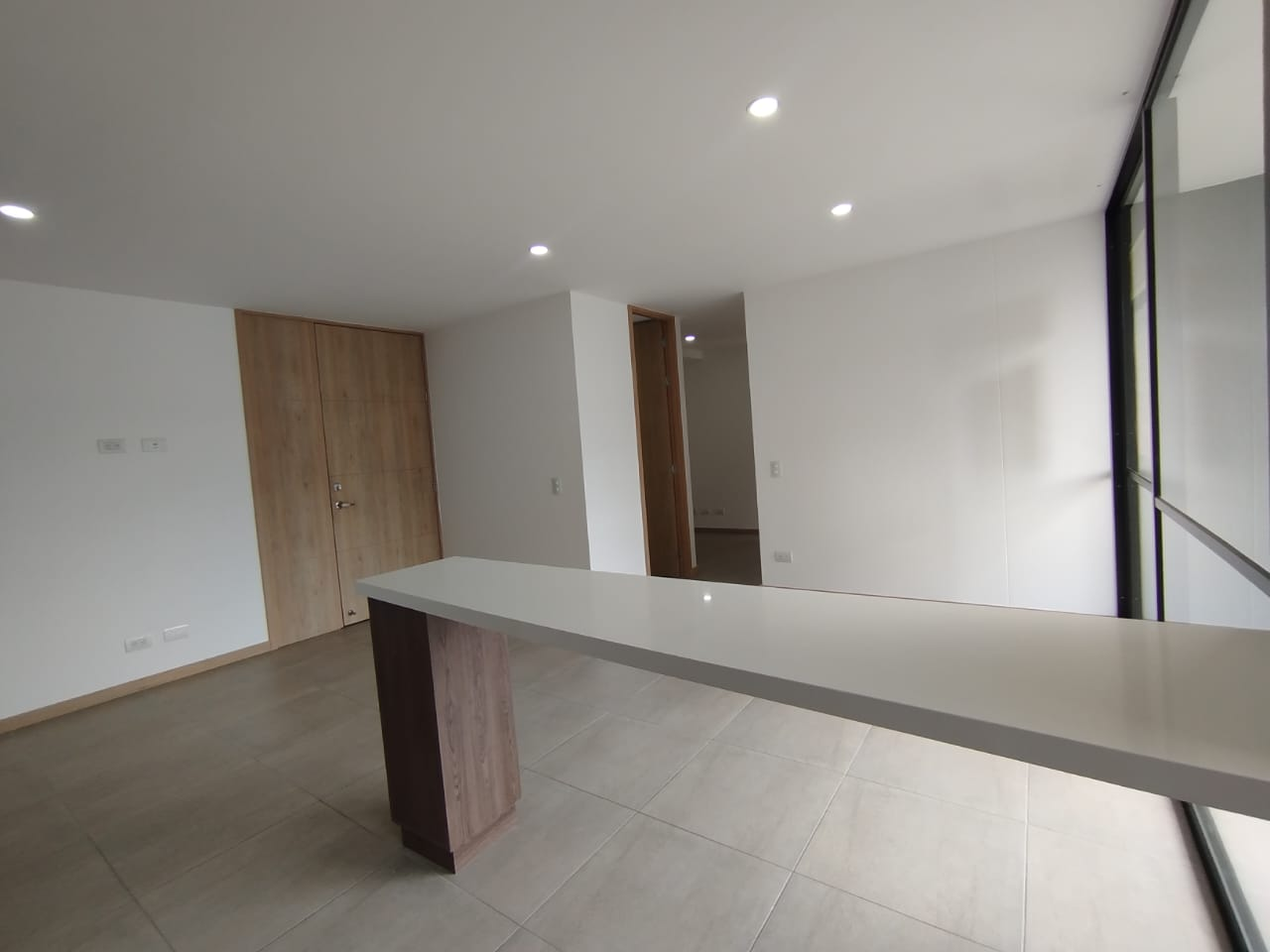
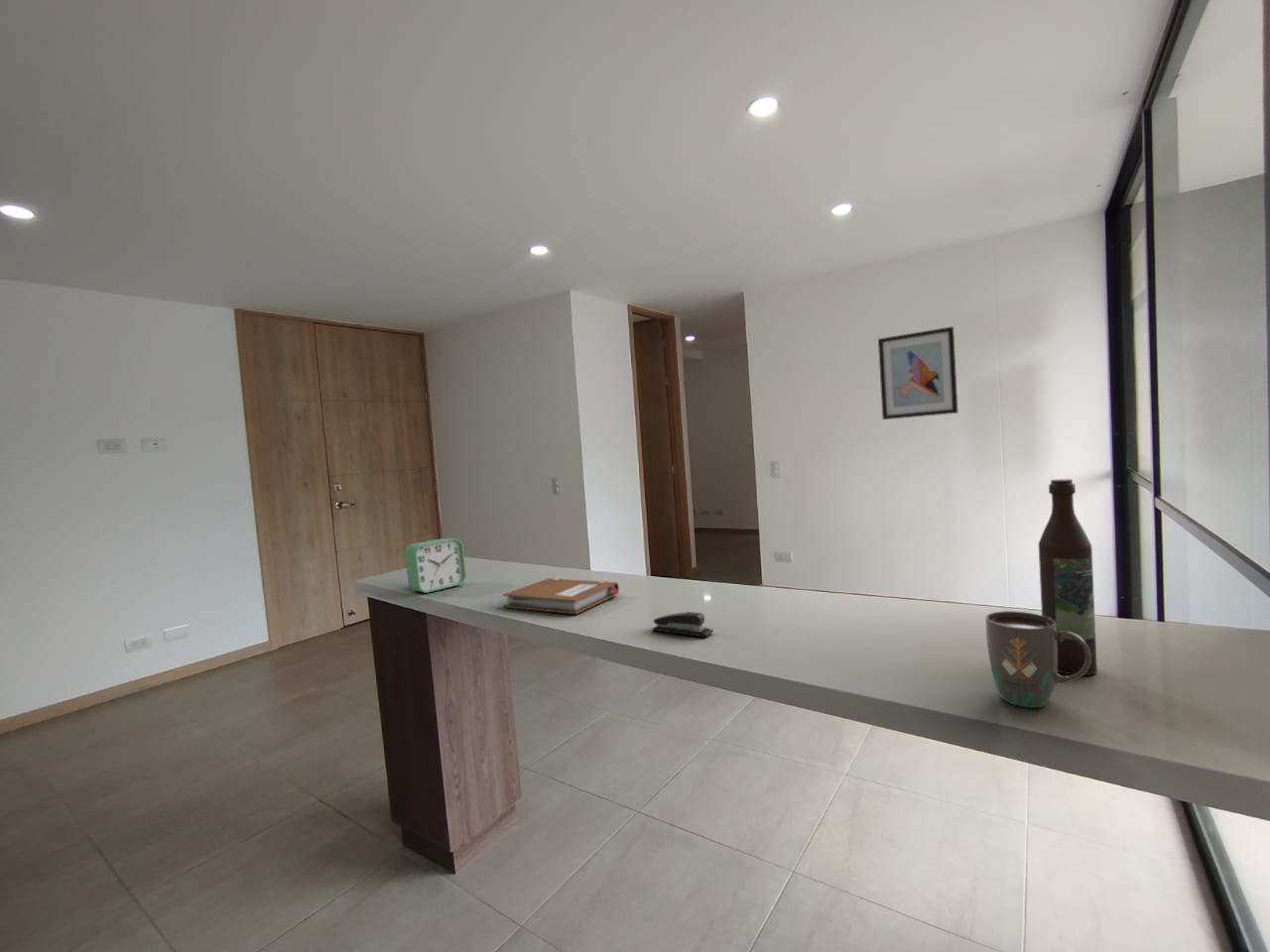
+ wall art (917, 375)
+ mug (1037, 661)
+ notebook (564, 594)
+ stapler (681, 622)
+ wine bottle (1066, 574)
+ alarm clock (436, 563)
